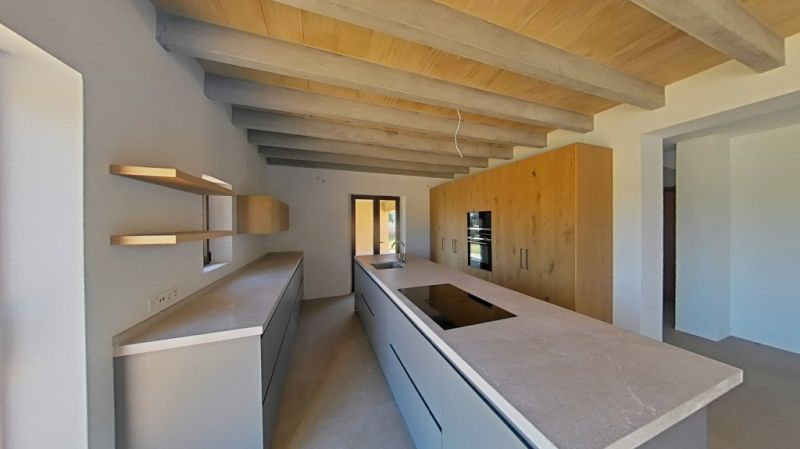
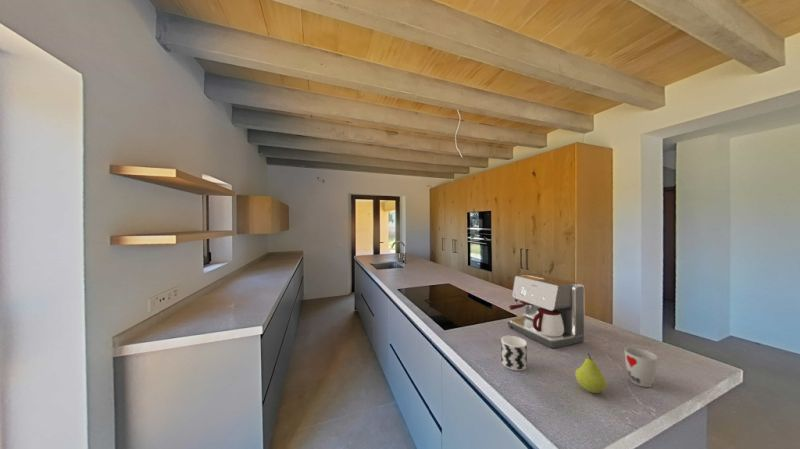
+ cup (516, 351)
+ fruit (590, 371)
+ coffee maker (543, 306)
+ cup (640, 367)
